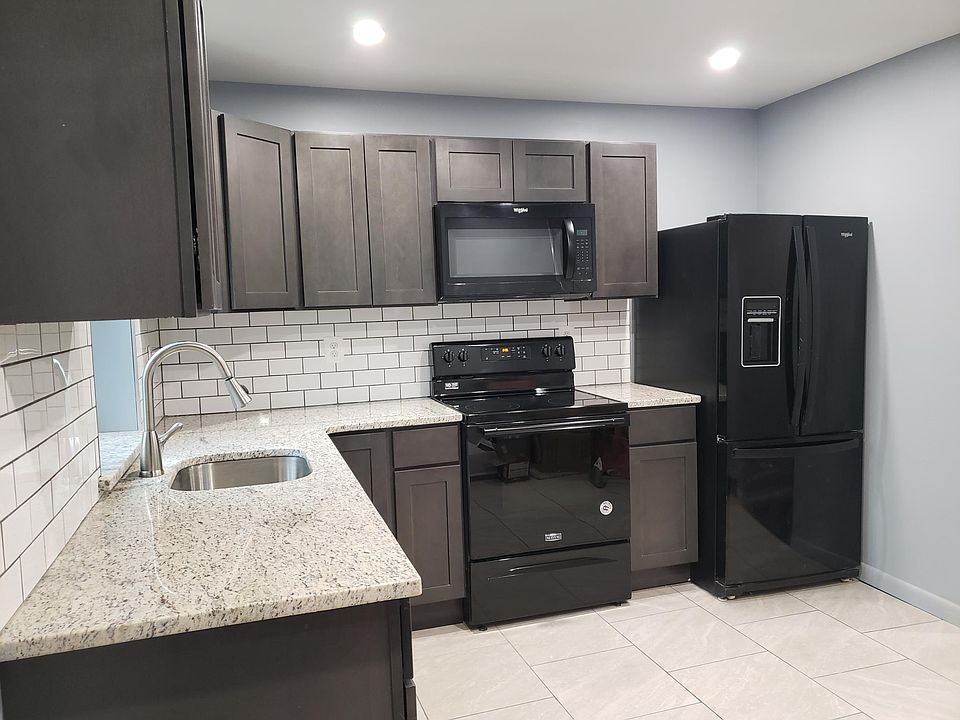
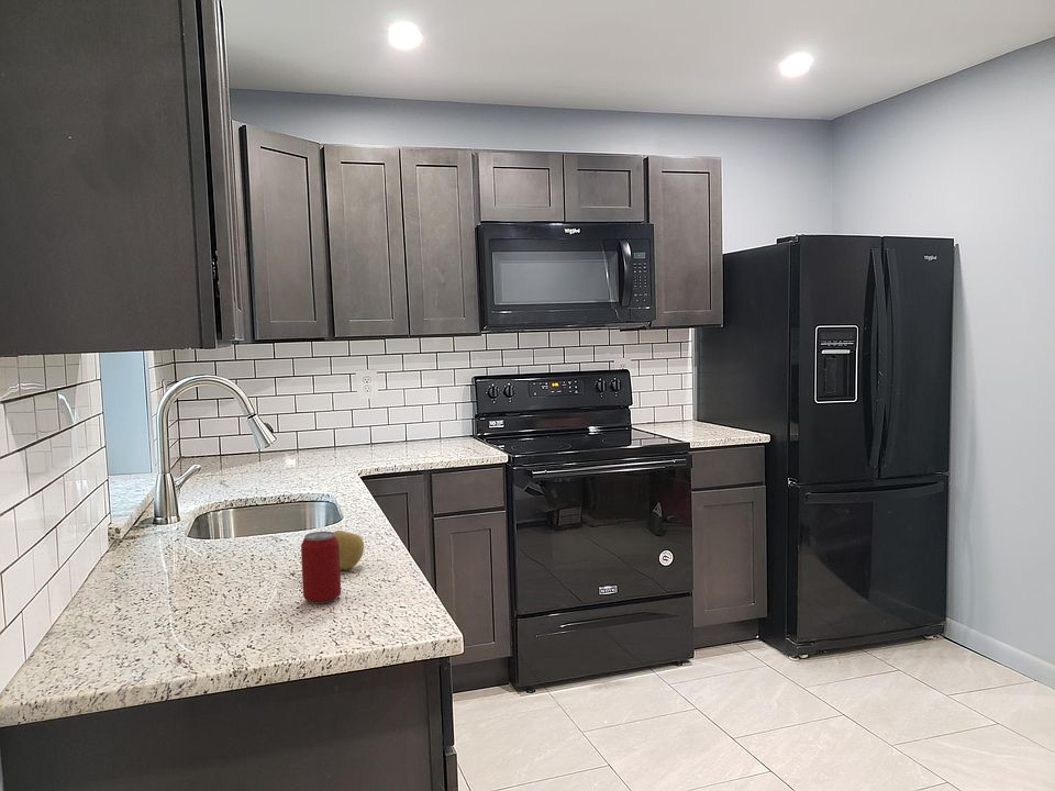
+ apple (344, 549)
+ beverage can (321, 567)
